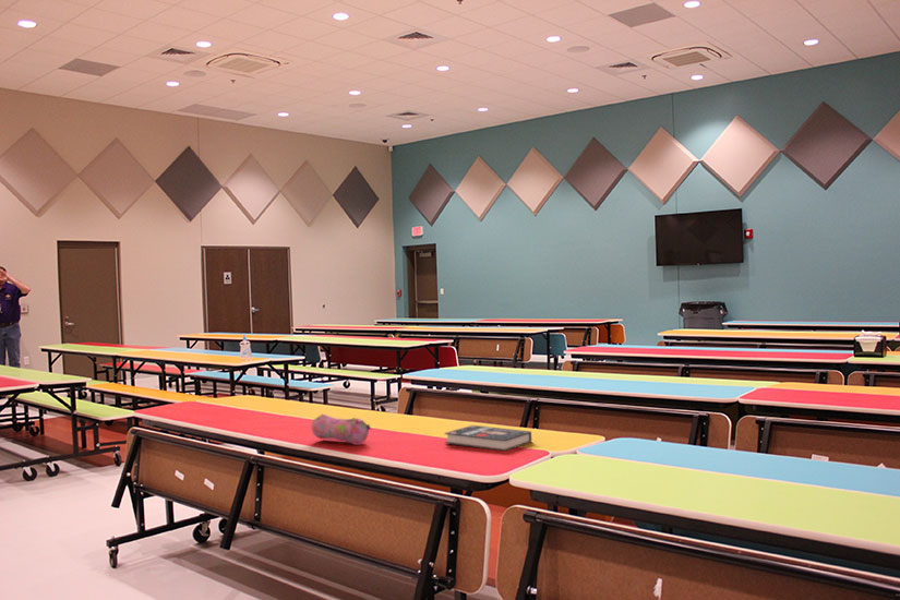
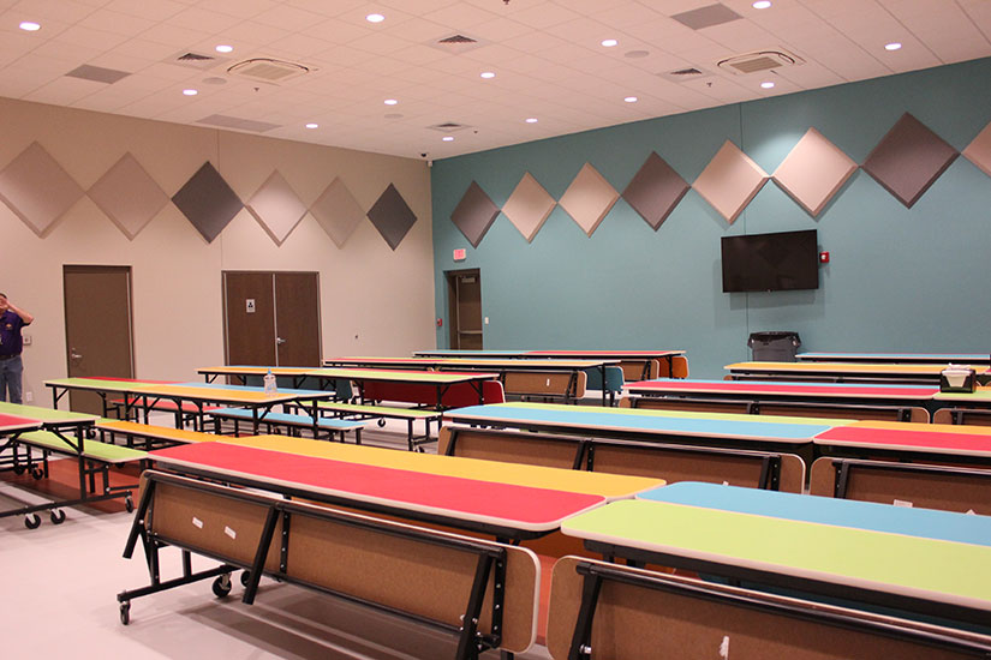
- pencil case (340, 429)
- book (488, 436)
